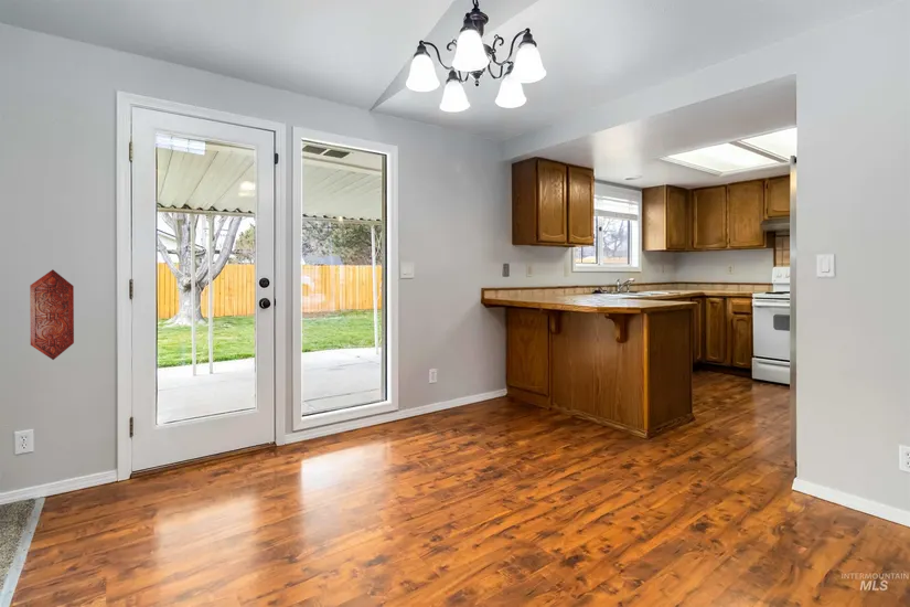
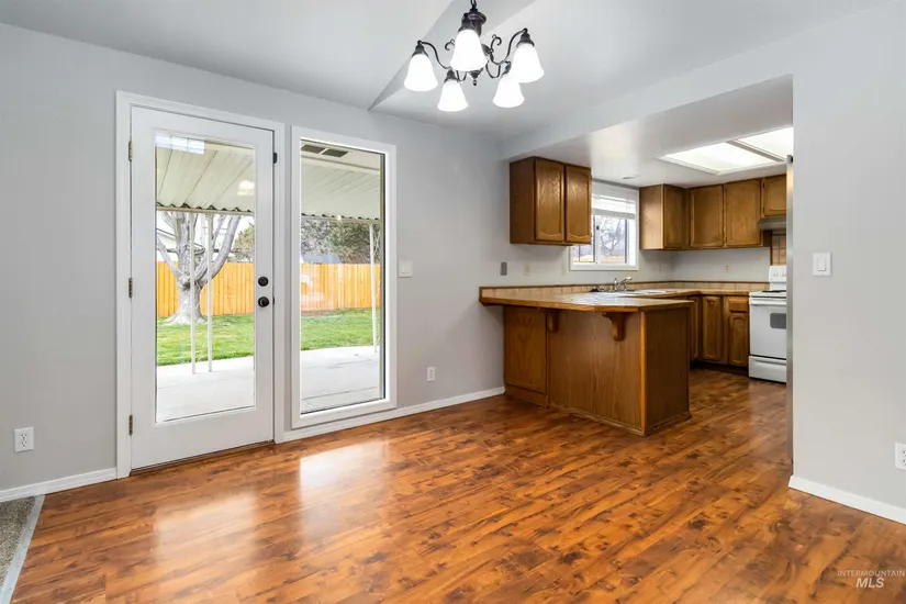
- carved panel (52, 315)
